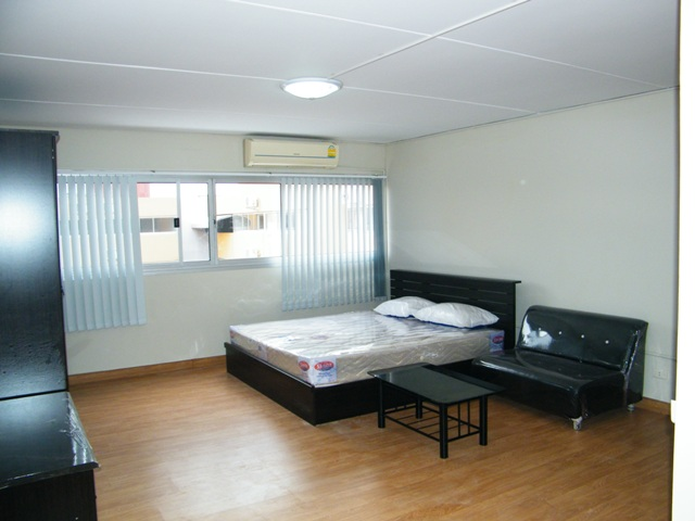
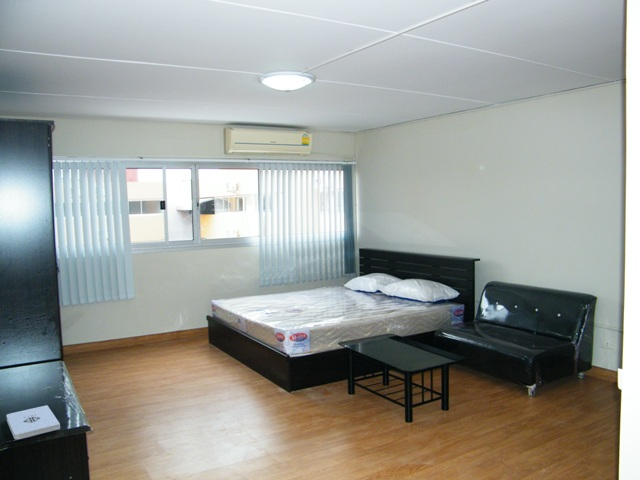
+ notepad (32, 421)
